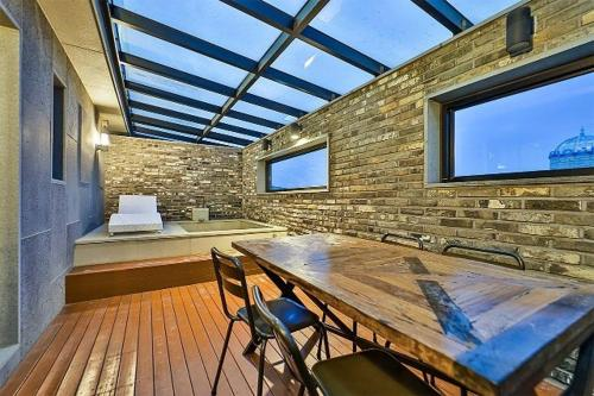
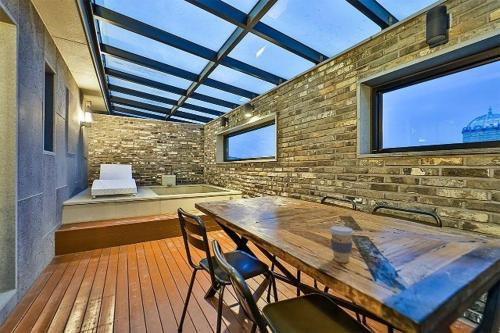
+ coffee cup (341, 244)
